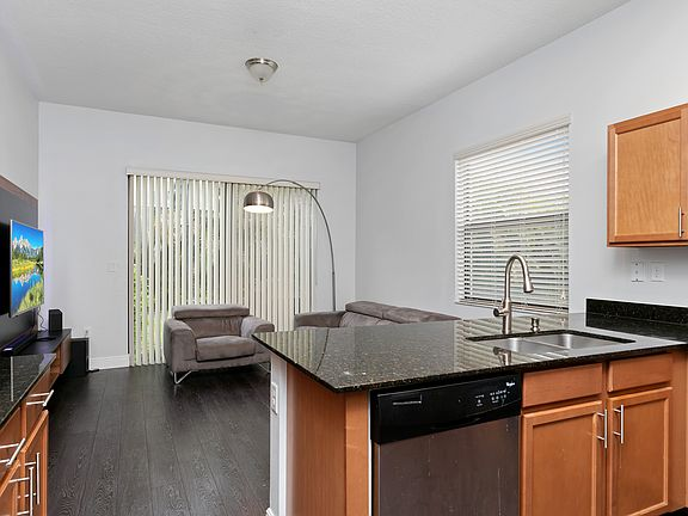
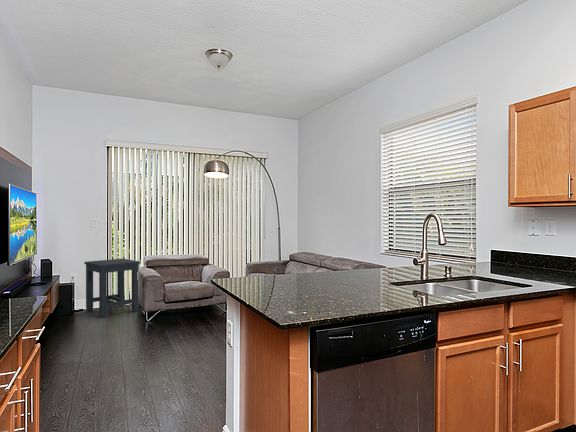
+ side table (118, 286)
